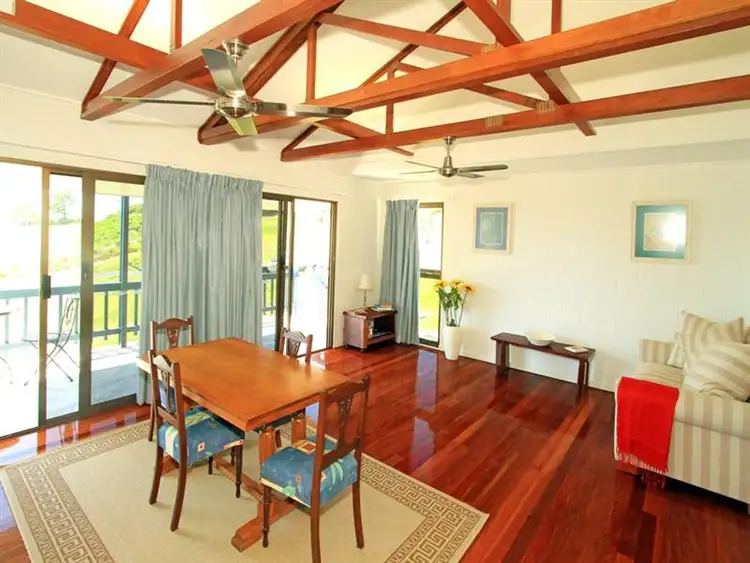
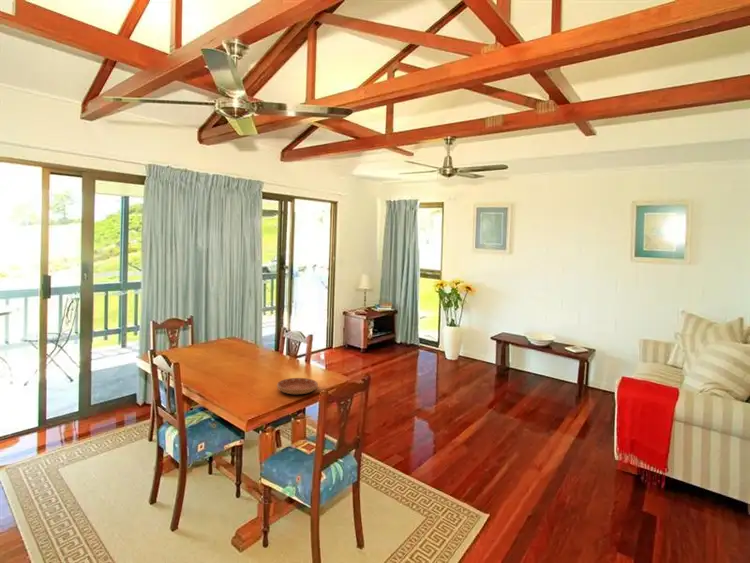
+ saucer (297, 386)
